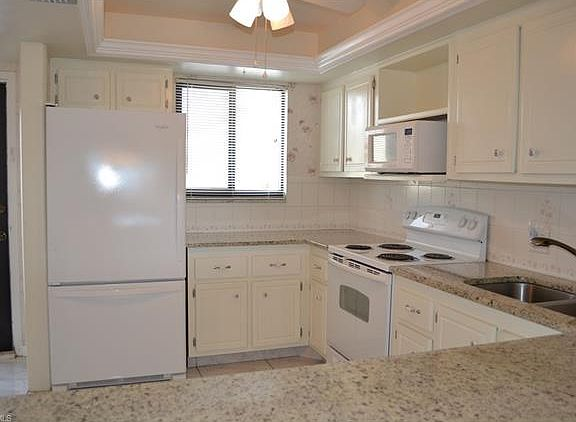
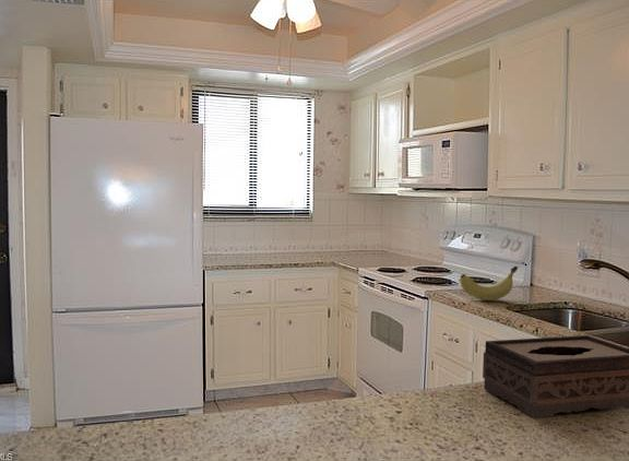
+ tissue box (562, 373)
+ banana (489, 286)
